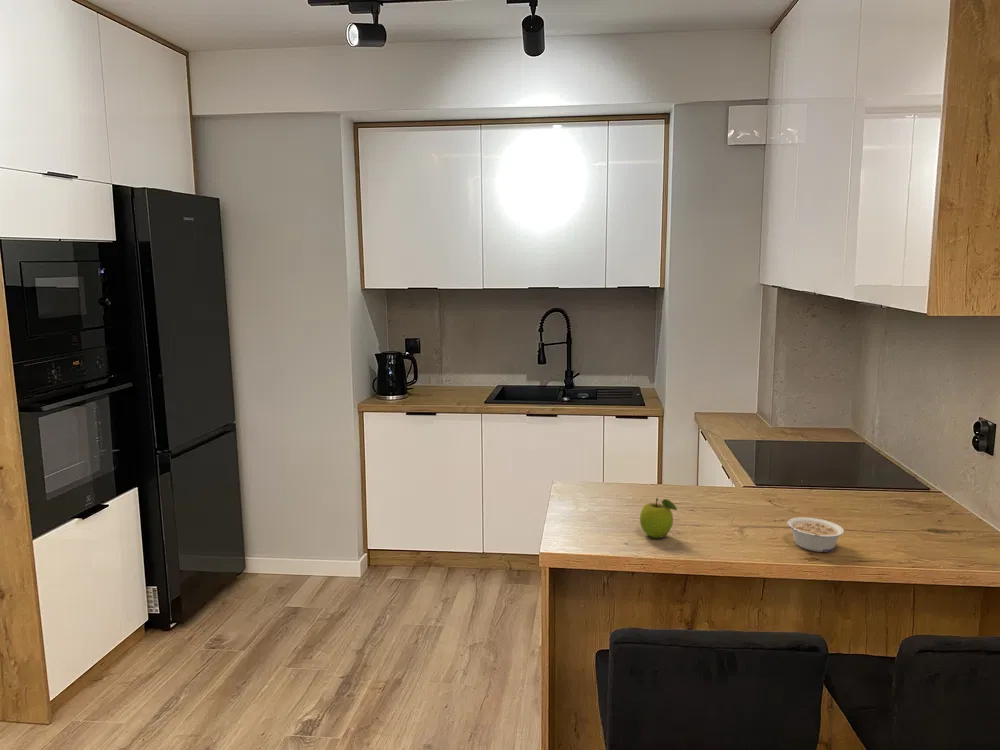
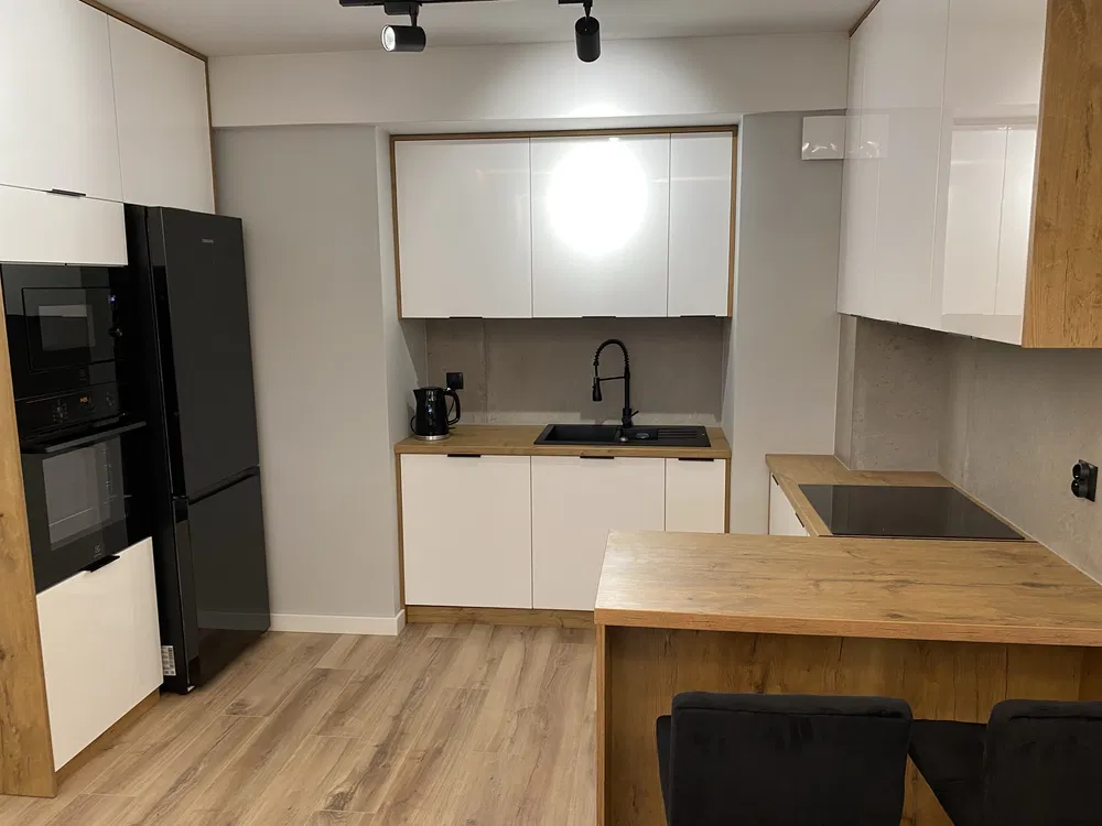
- fruit (658, 517)
- legume (816, 534)
